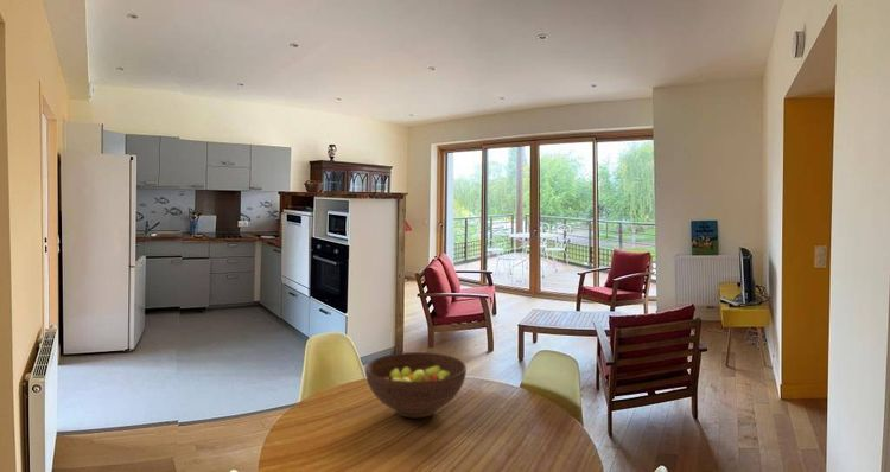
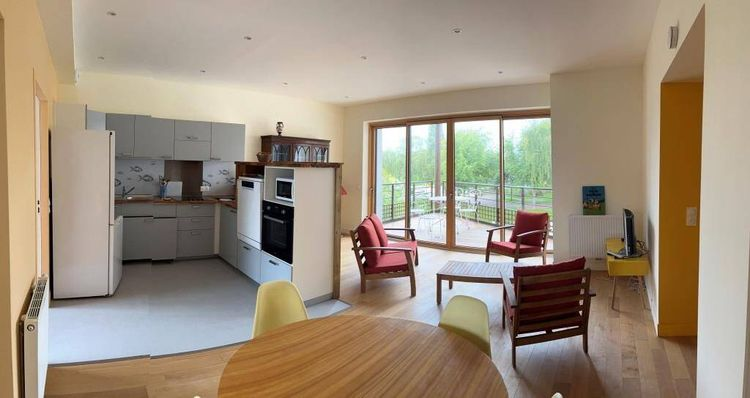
- fruit bowl (415, 388)
